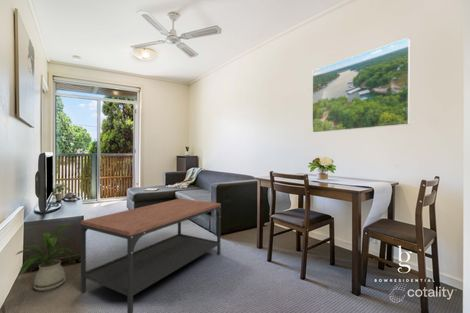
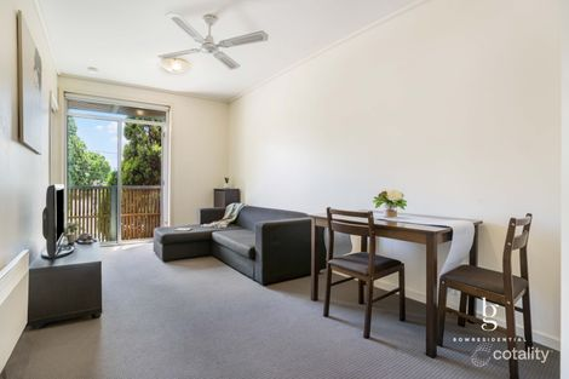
- coffee table (162, 240)
- house plant (42, 257)
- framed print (353, 93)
